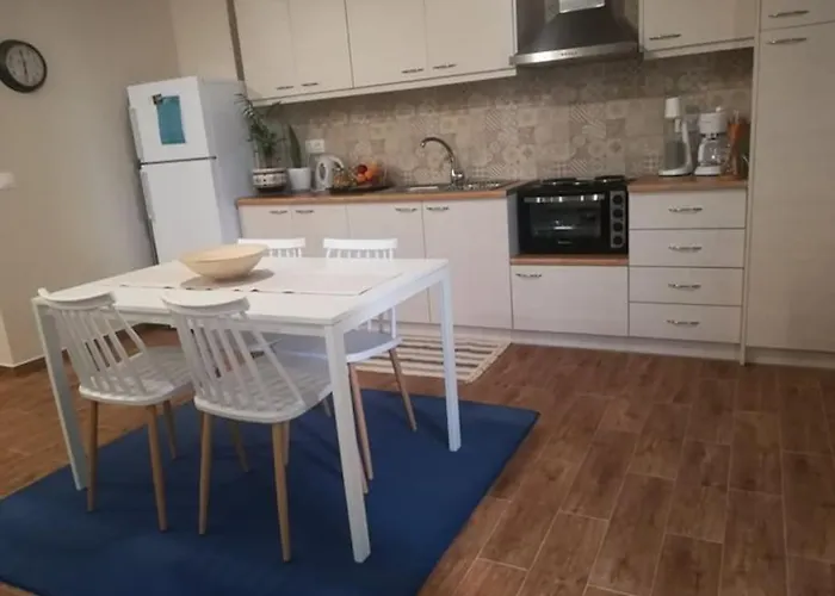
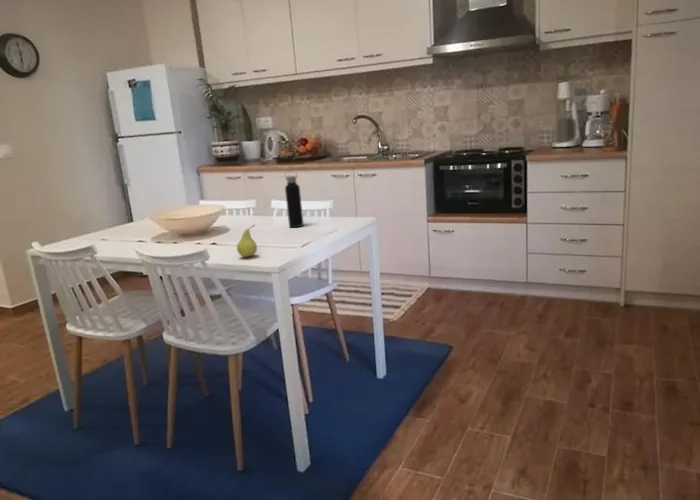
+ water bottle (293, 198)
+ fruit (247, 240)
